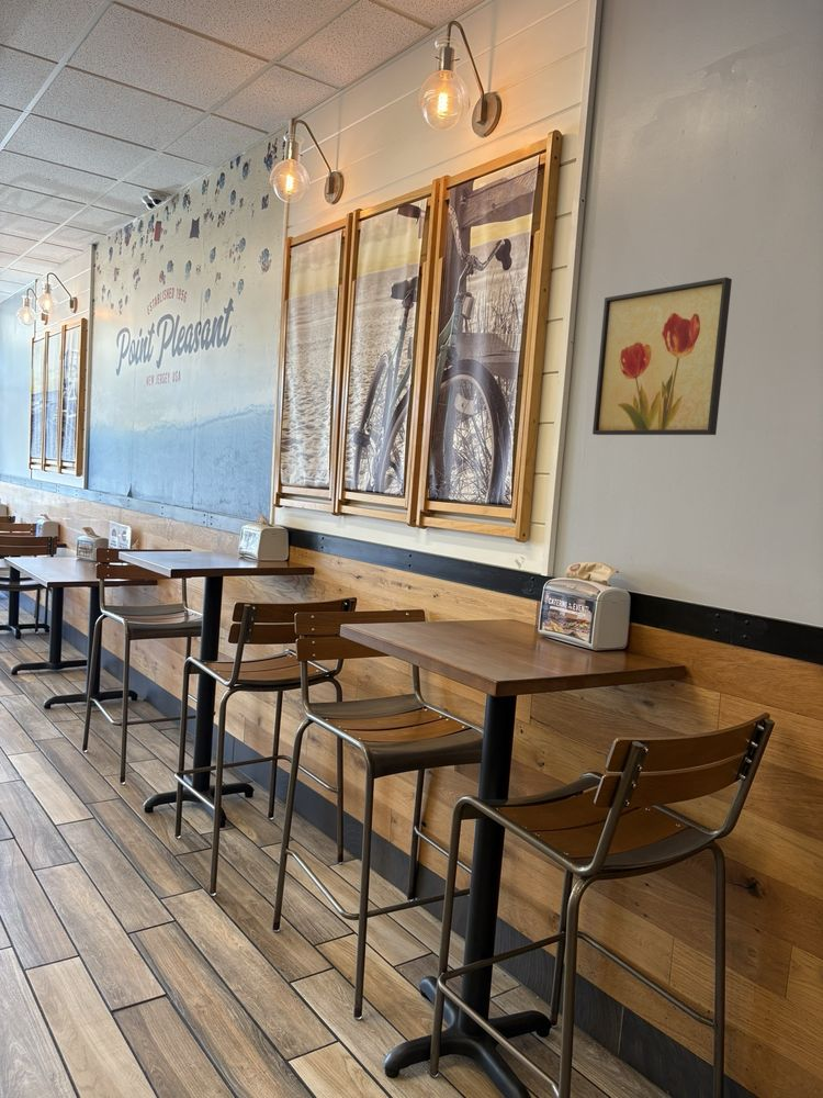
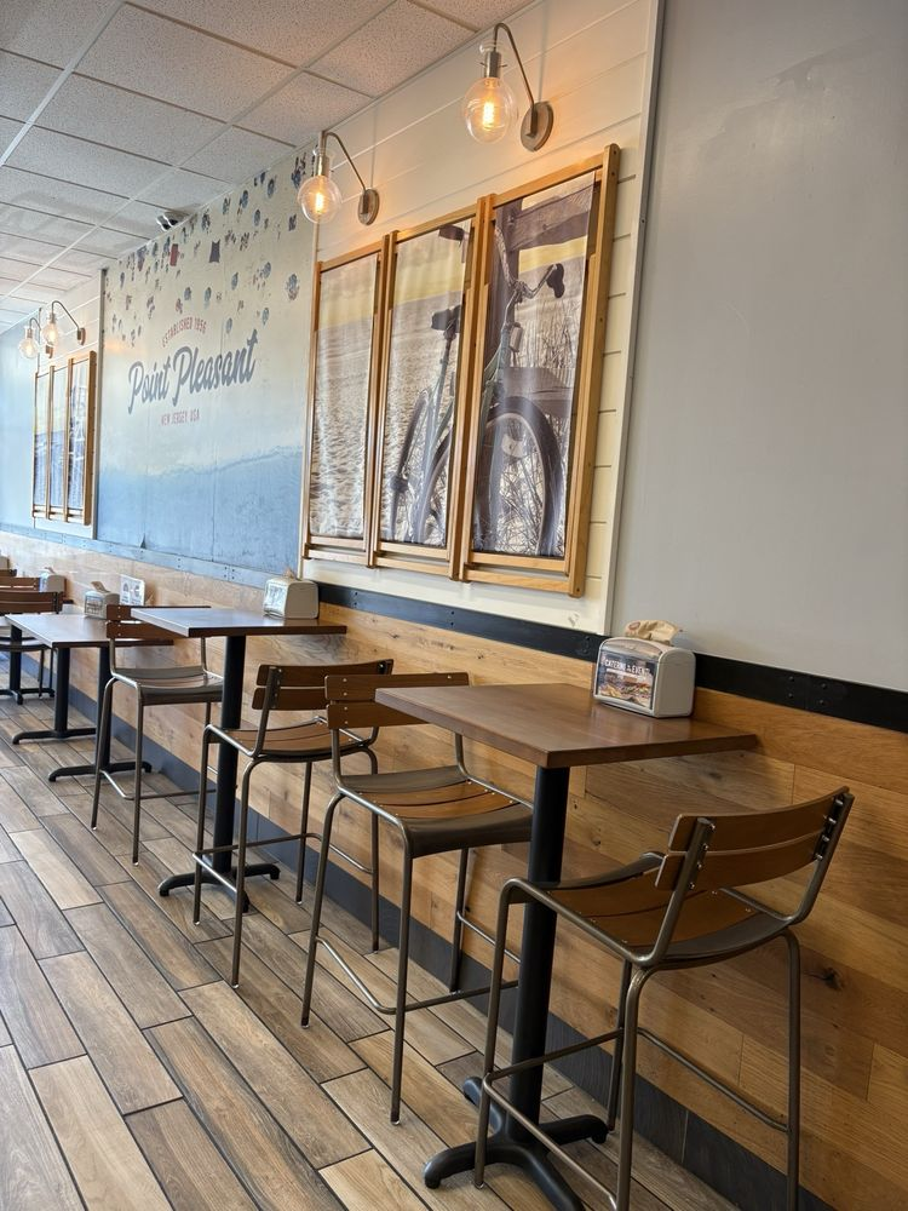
- wall art (658, 362)
